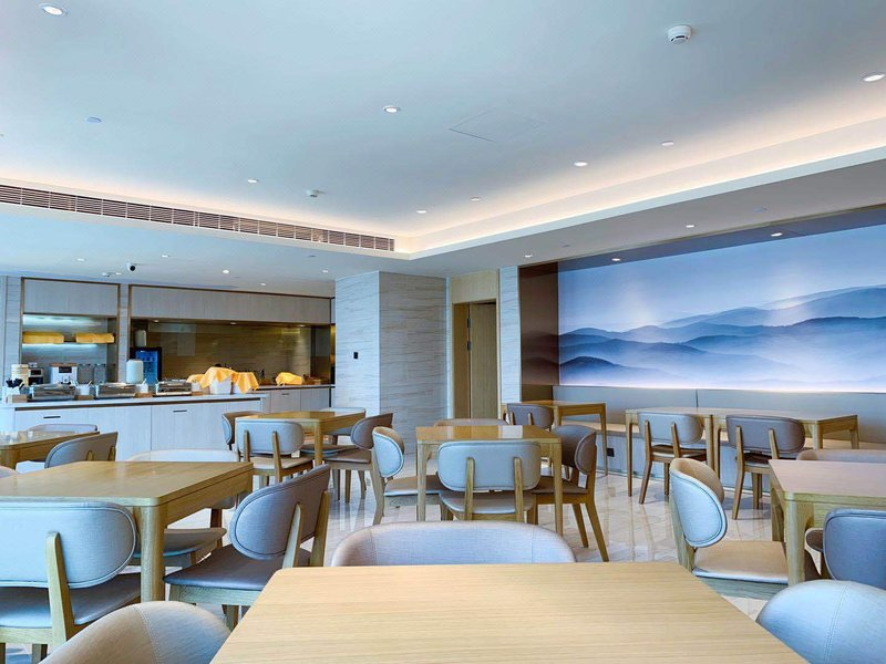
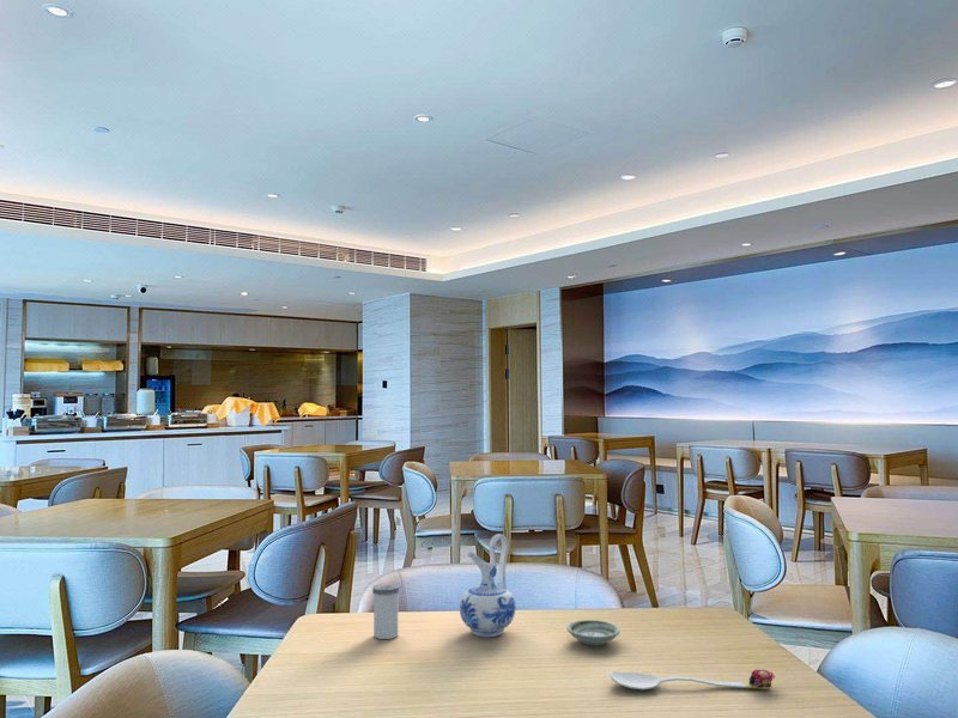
+ spoon (691, 677)
+ ceramic pitcher (487, 584)
+ salt shaker (386, 610)
+ saucer (593, 633)
